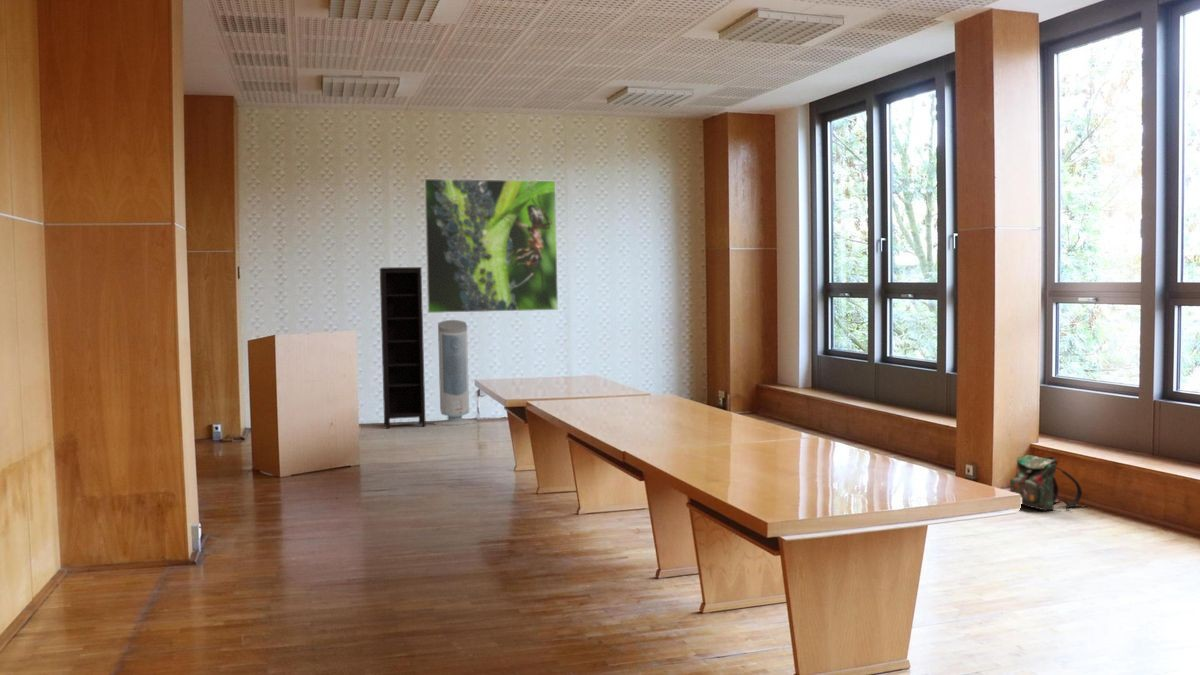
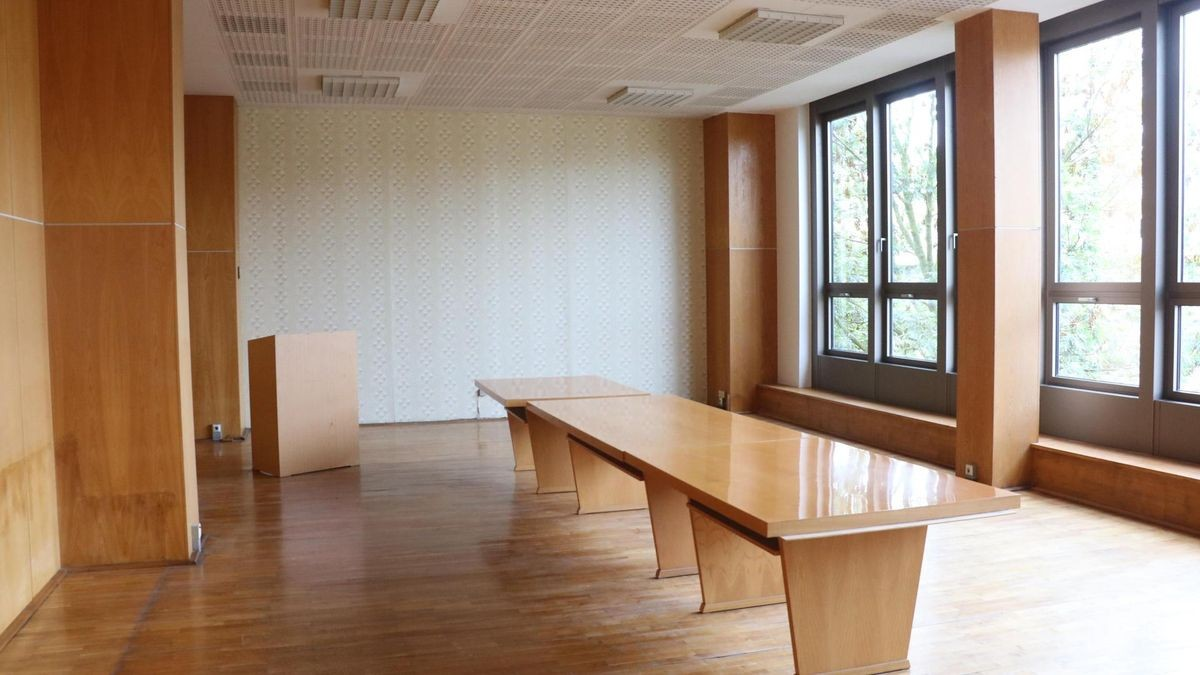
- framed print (492, 245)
- air purifier (453, 371)
- bookcase (402, 347)
- backpack (1048, 481)
